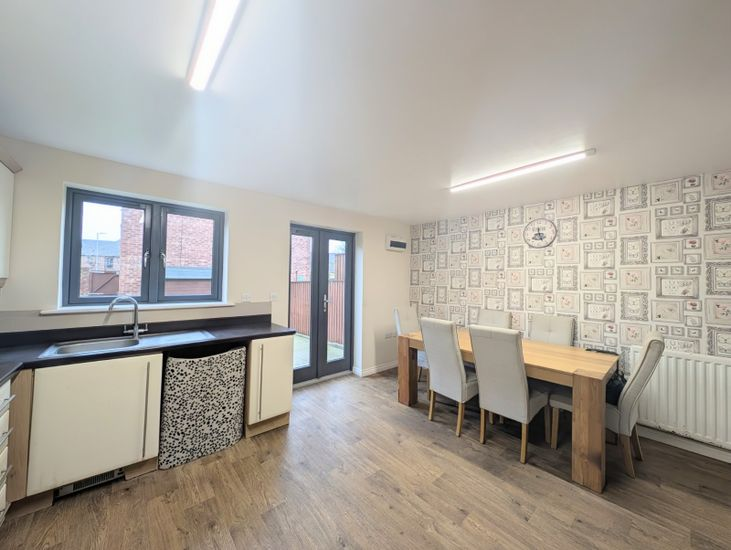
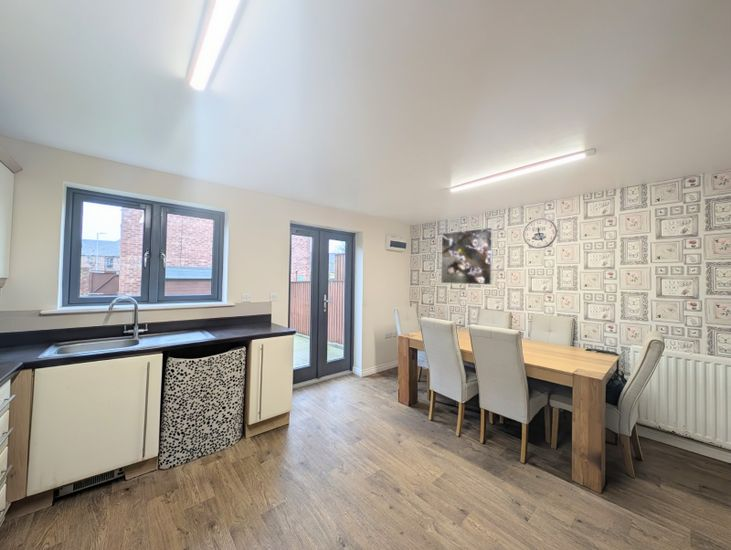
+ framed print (465, 257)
